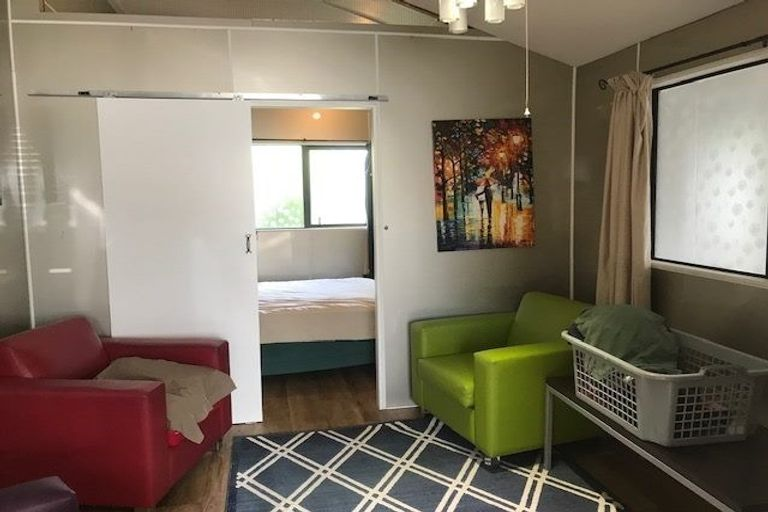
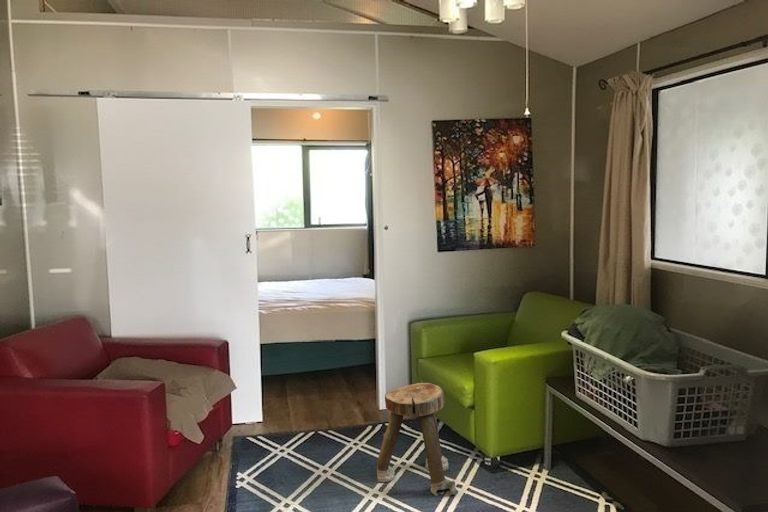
+ stool (422, 433)
